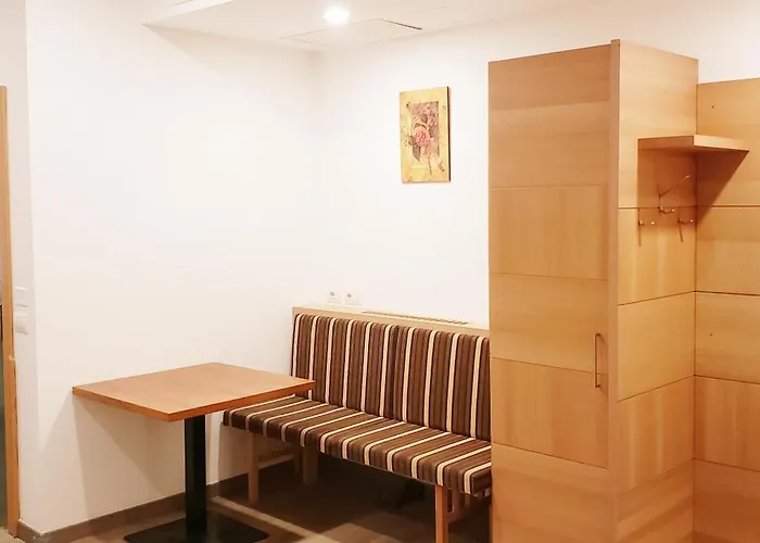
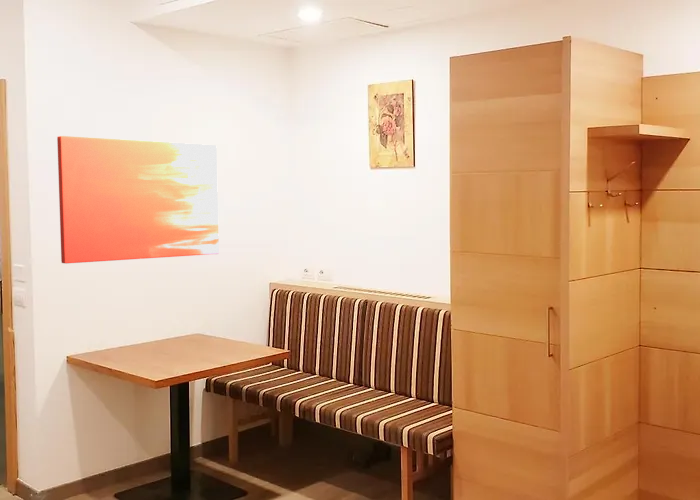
+ wall art (144, 199)
